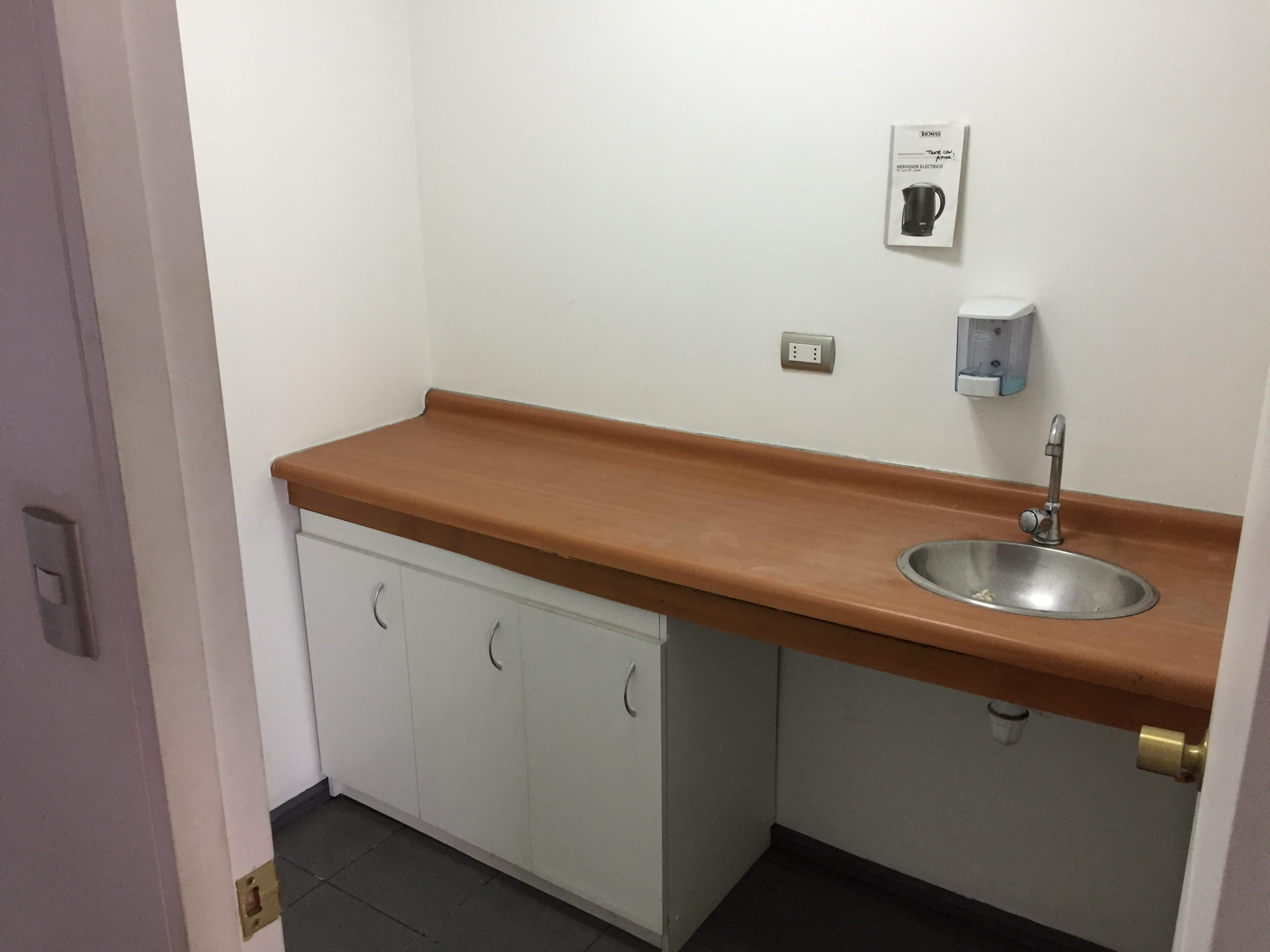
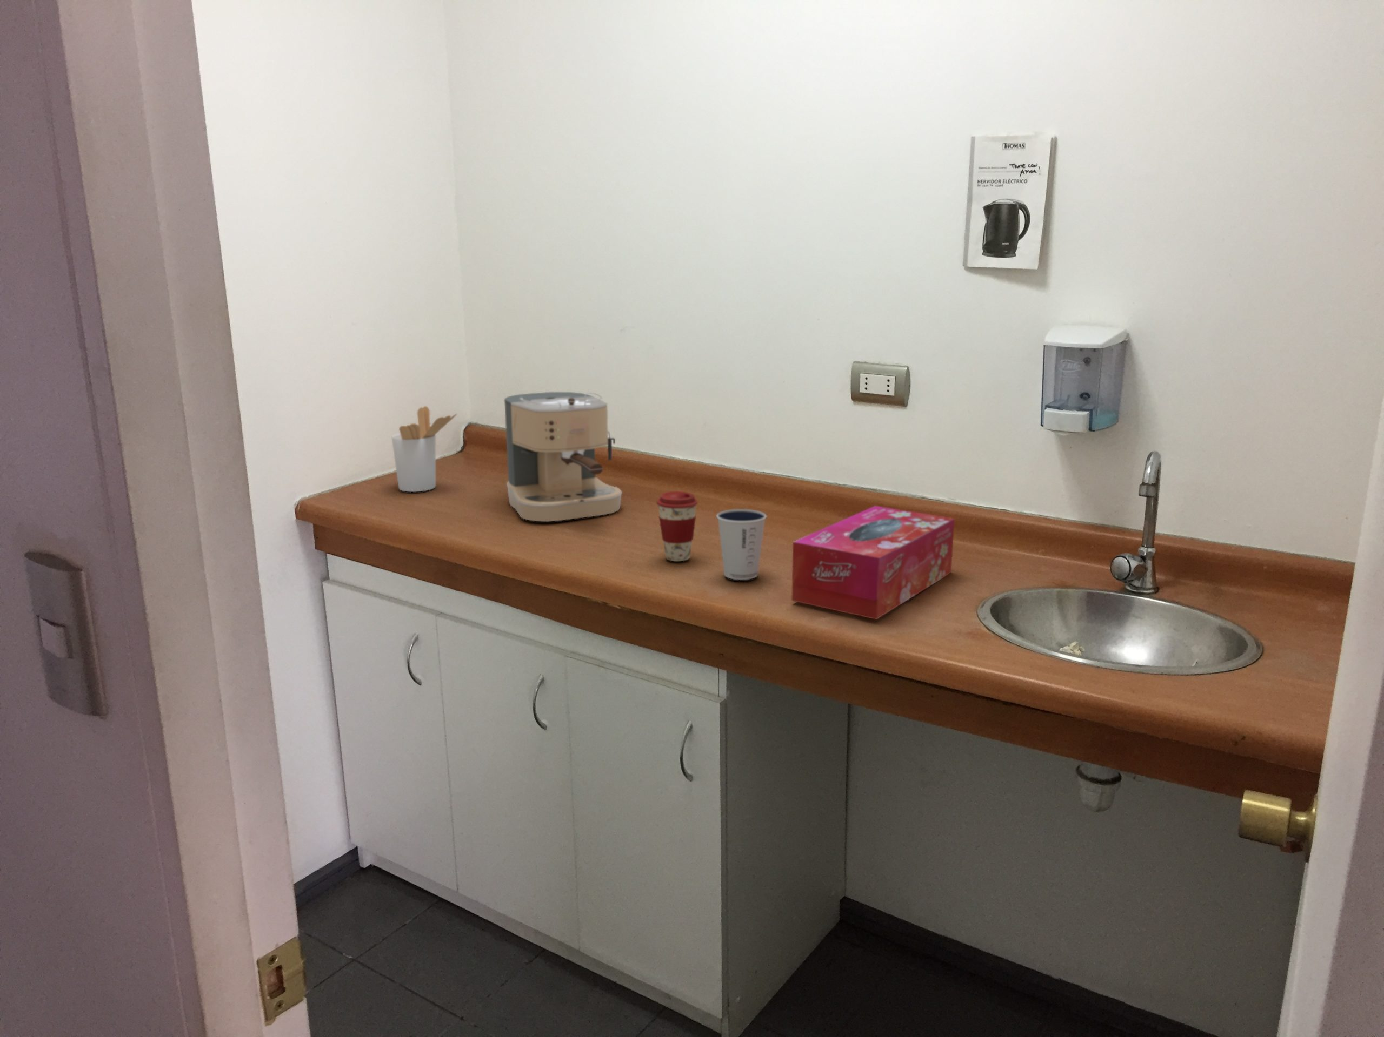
+ coffee cup (678, 526)
+ coffee maker (563, 452)
+ dixie cup (741, 545)
+ tissue box (875, 558)
+ utensil holder (425, 450)
